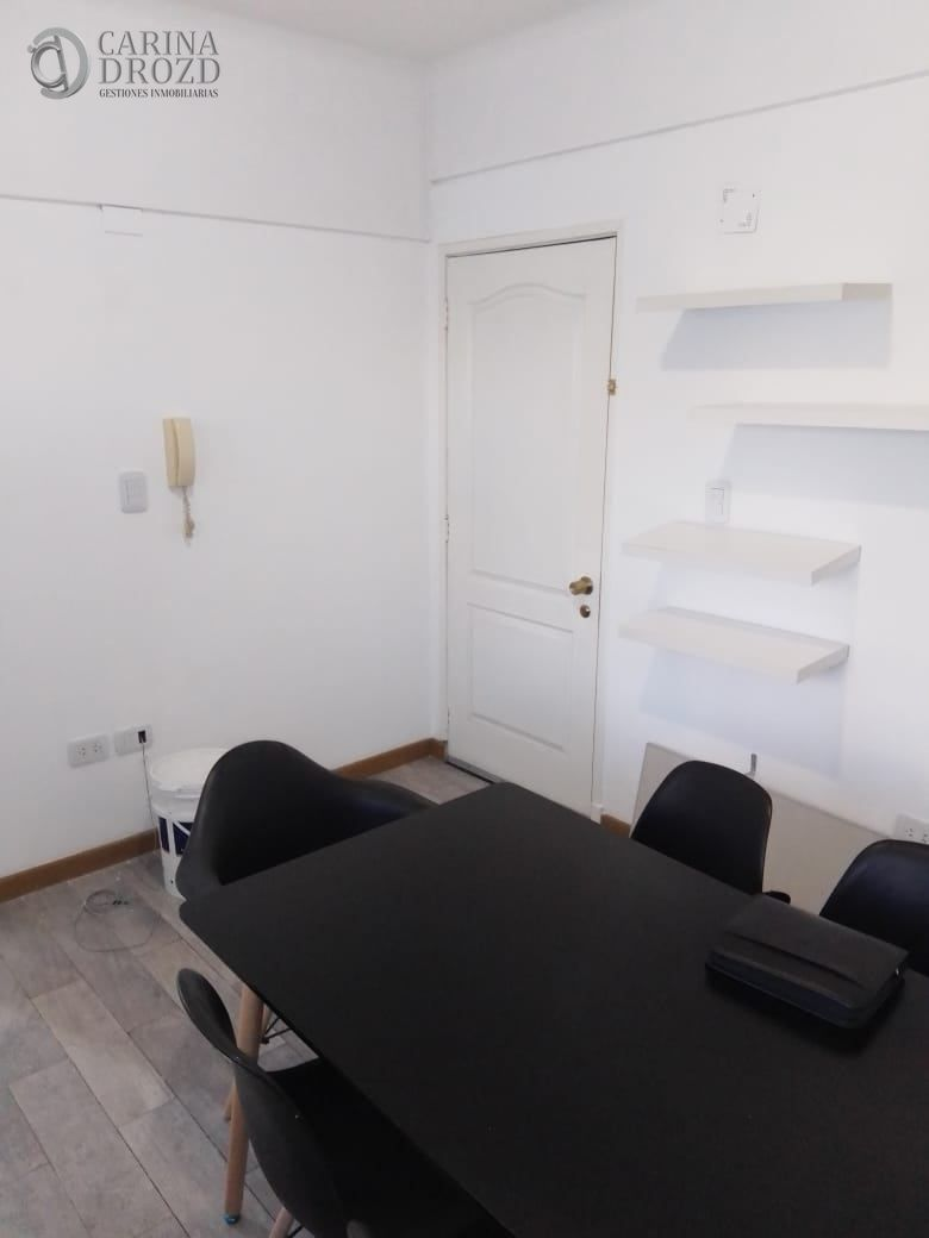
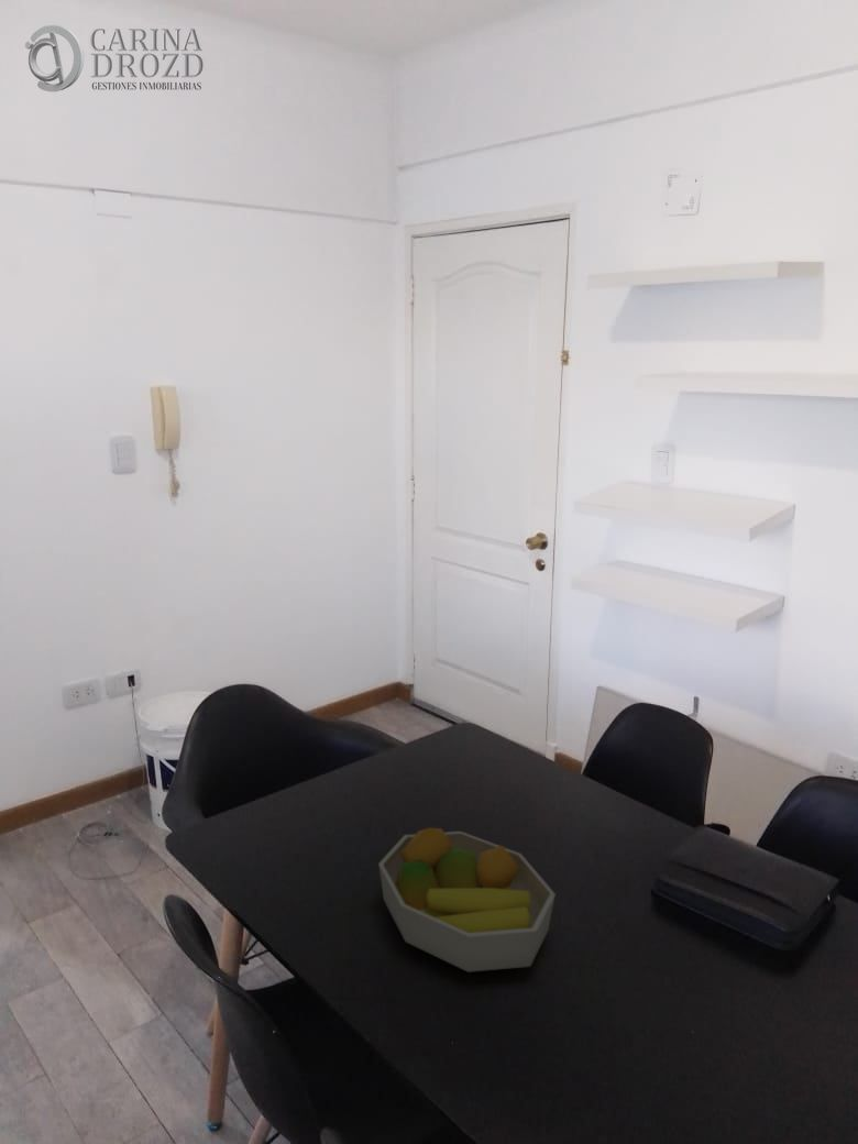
+ fruit bowl (463, 891)
